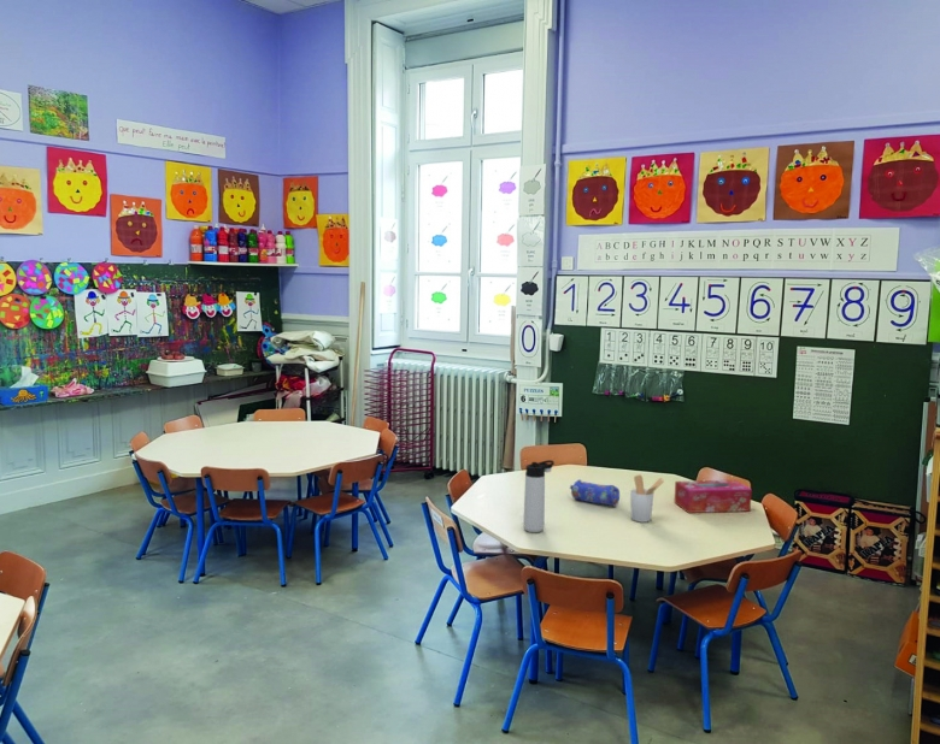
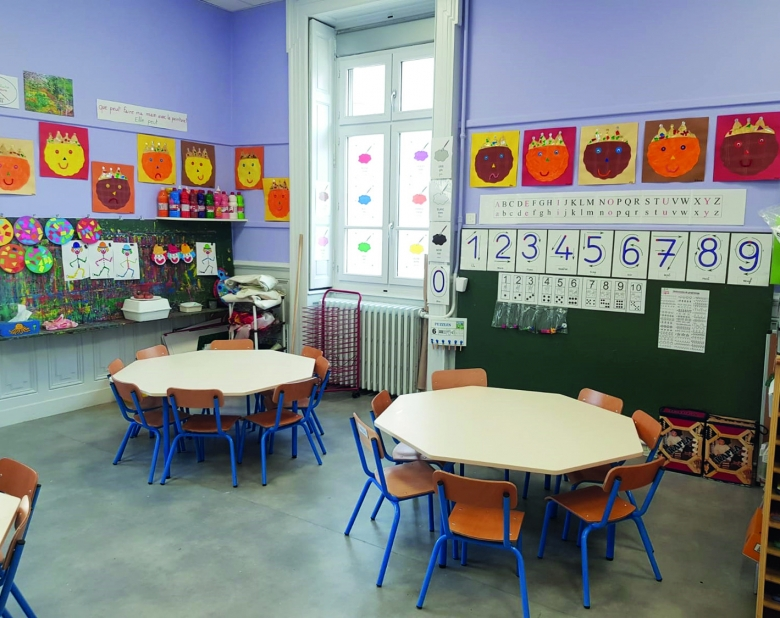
- thermos bottle (539, 495)
- utensil holder (647, 498)
- tissue box (712, 495)
- pencil case (594, 491)
